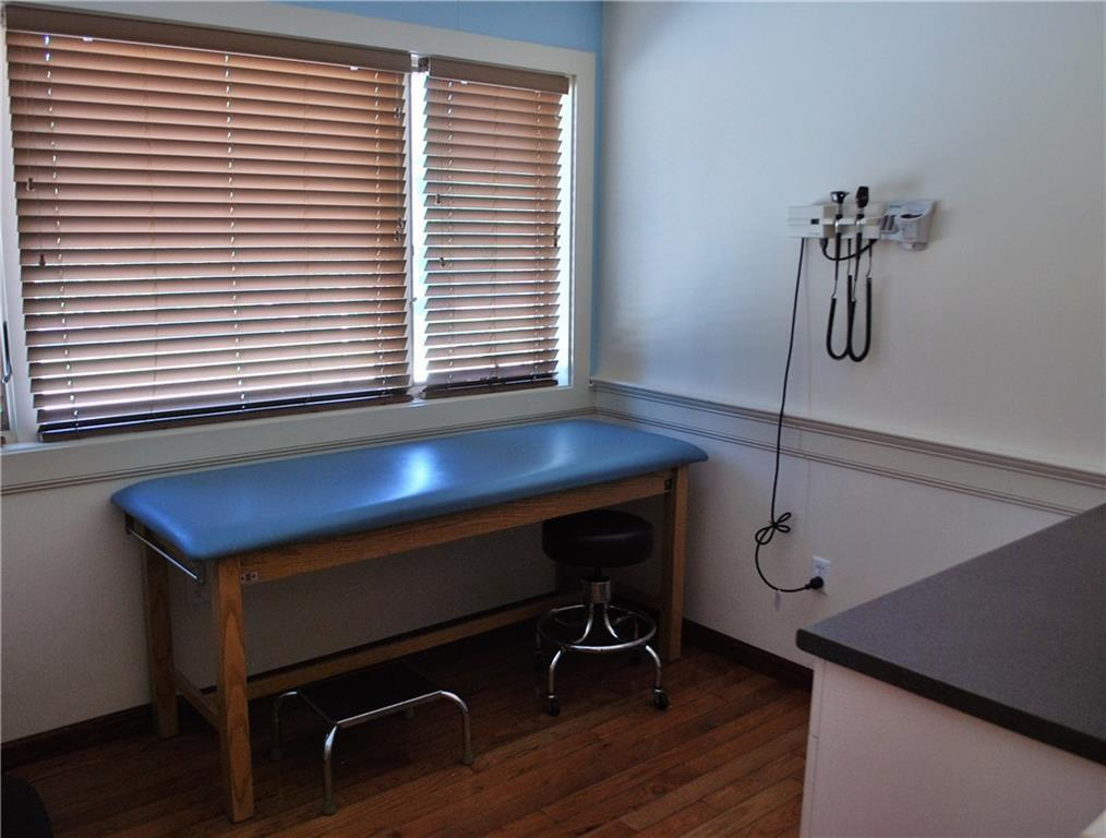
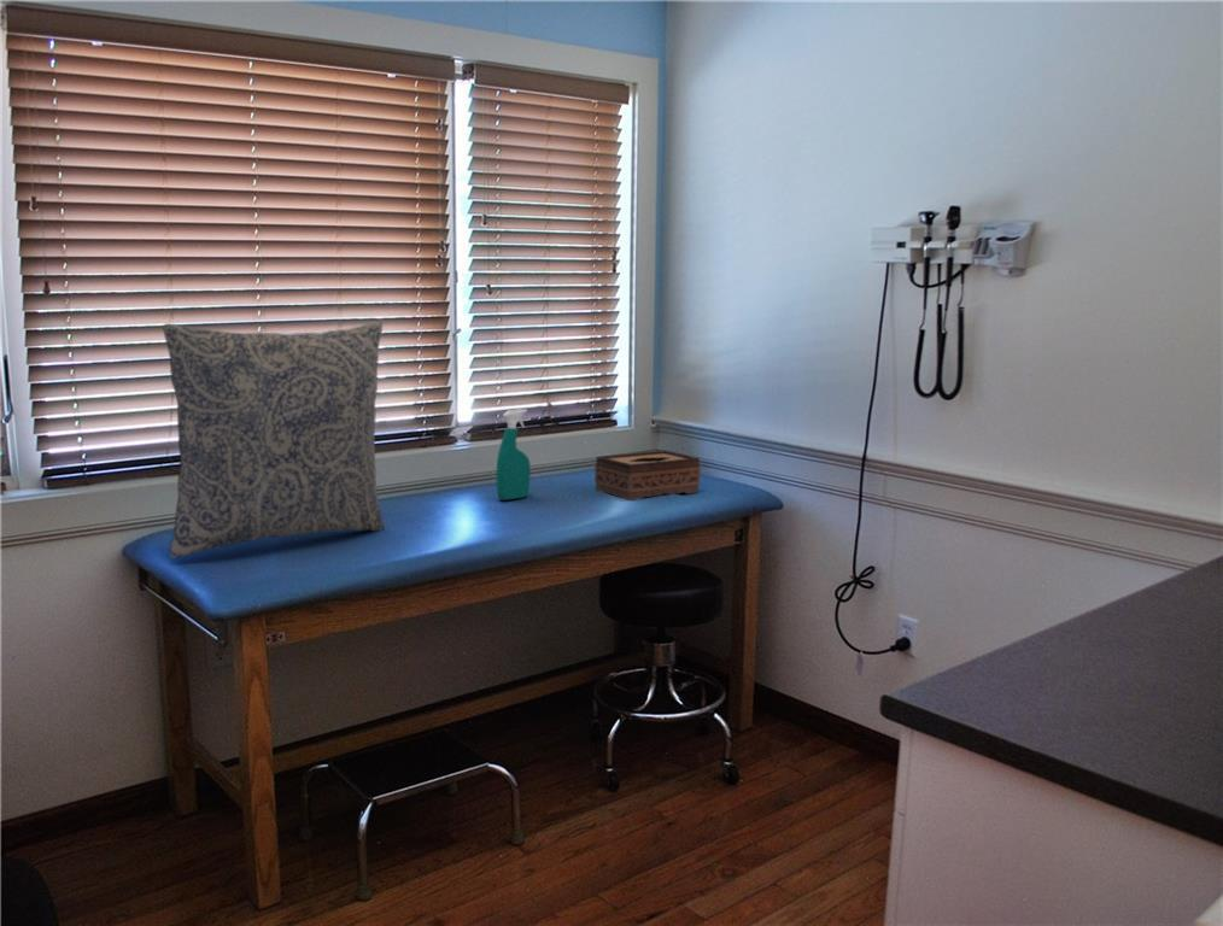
+ spray bottle (513, 453)
+ pillow (281, 434)
+ tissue box (646, 474)
